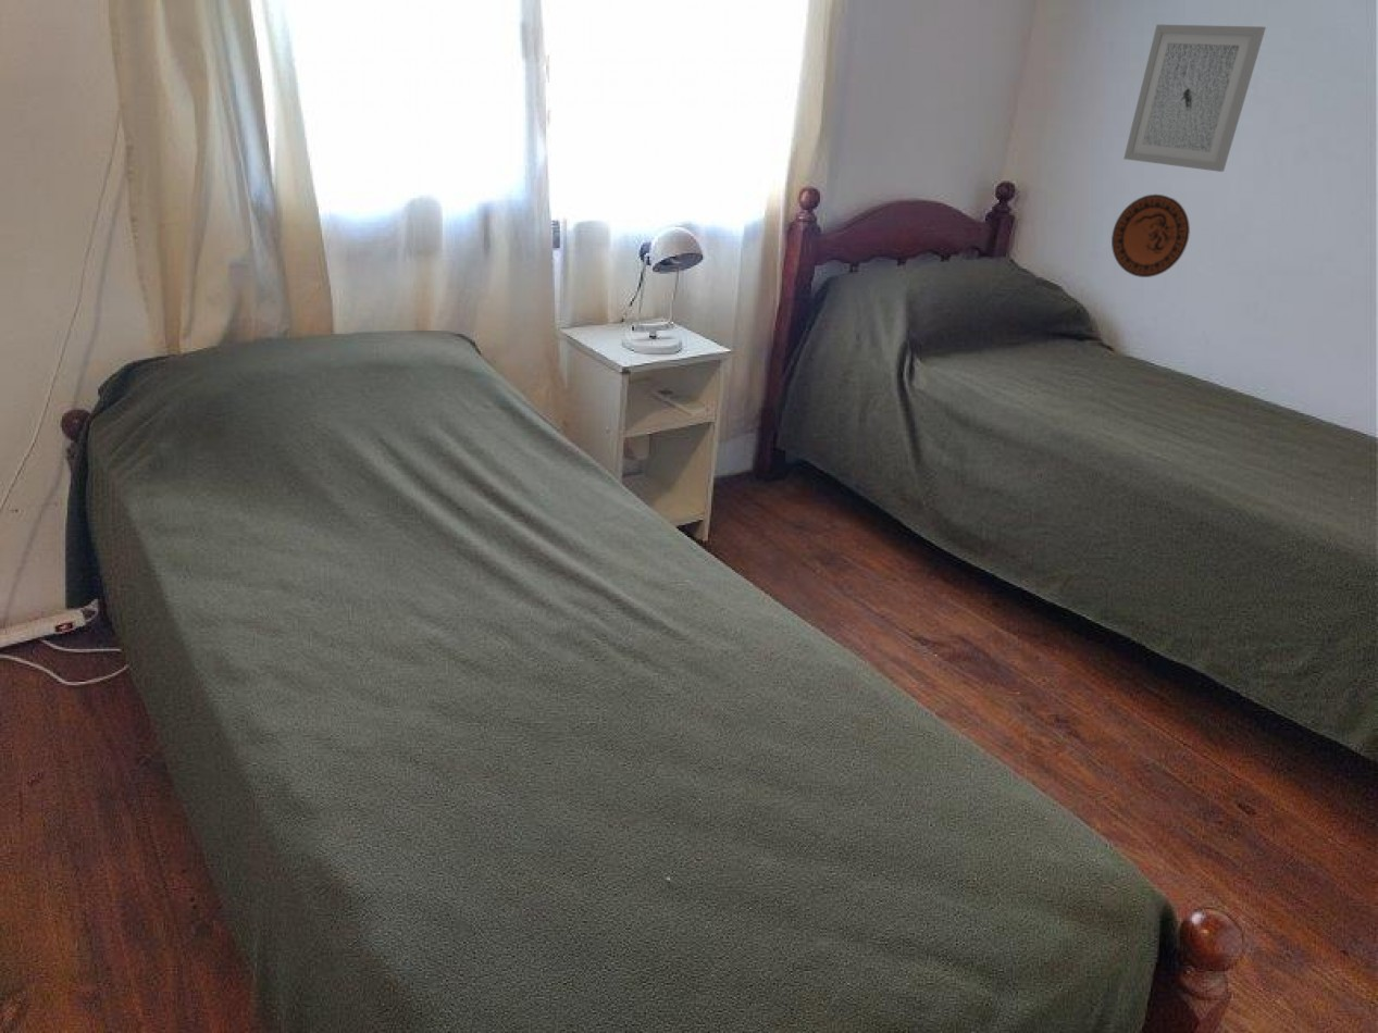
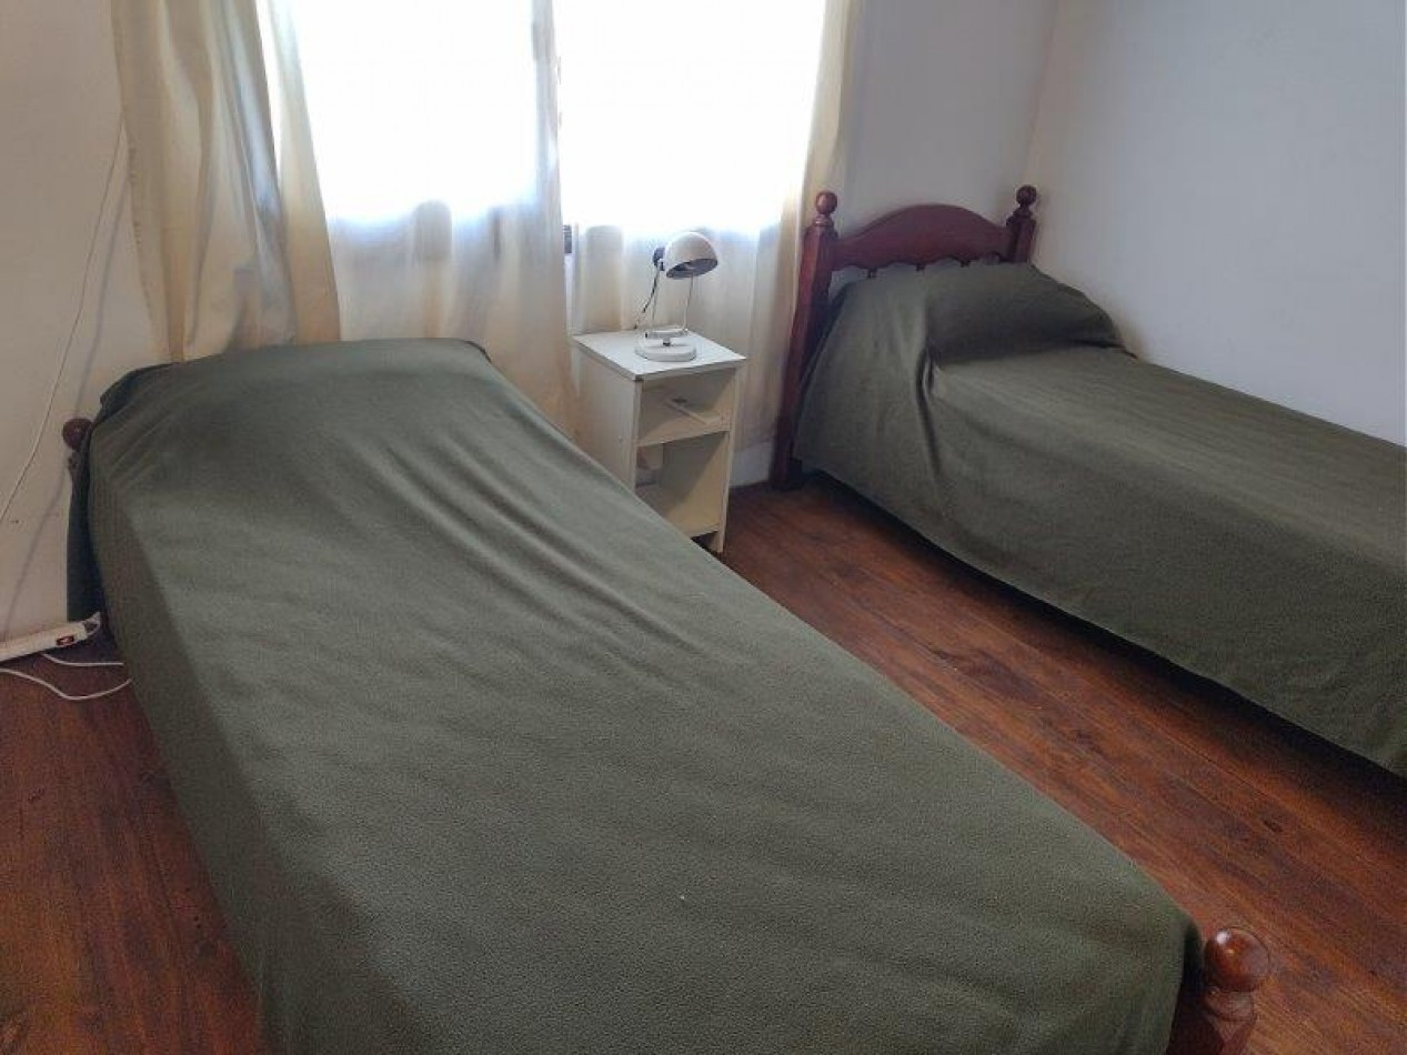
- decorative plate (1150, 236)
- wall art (1190, 97)
